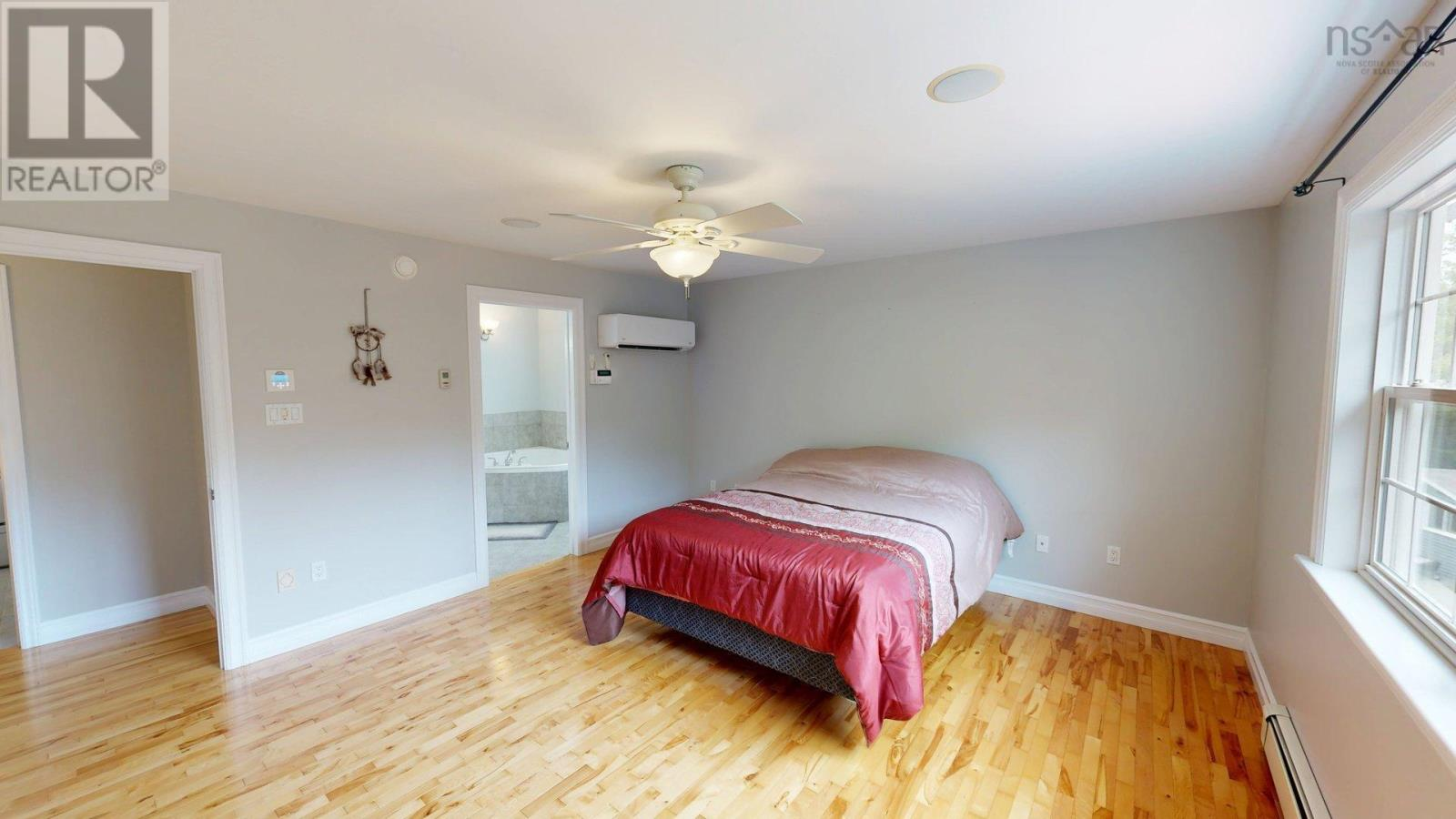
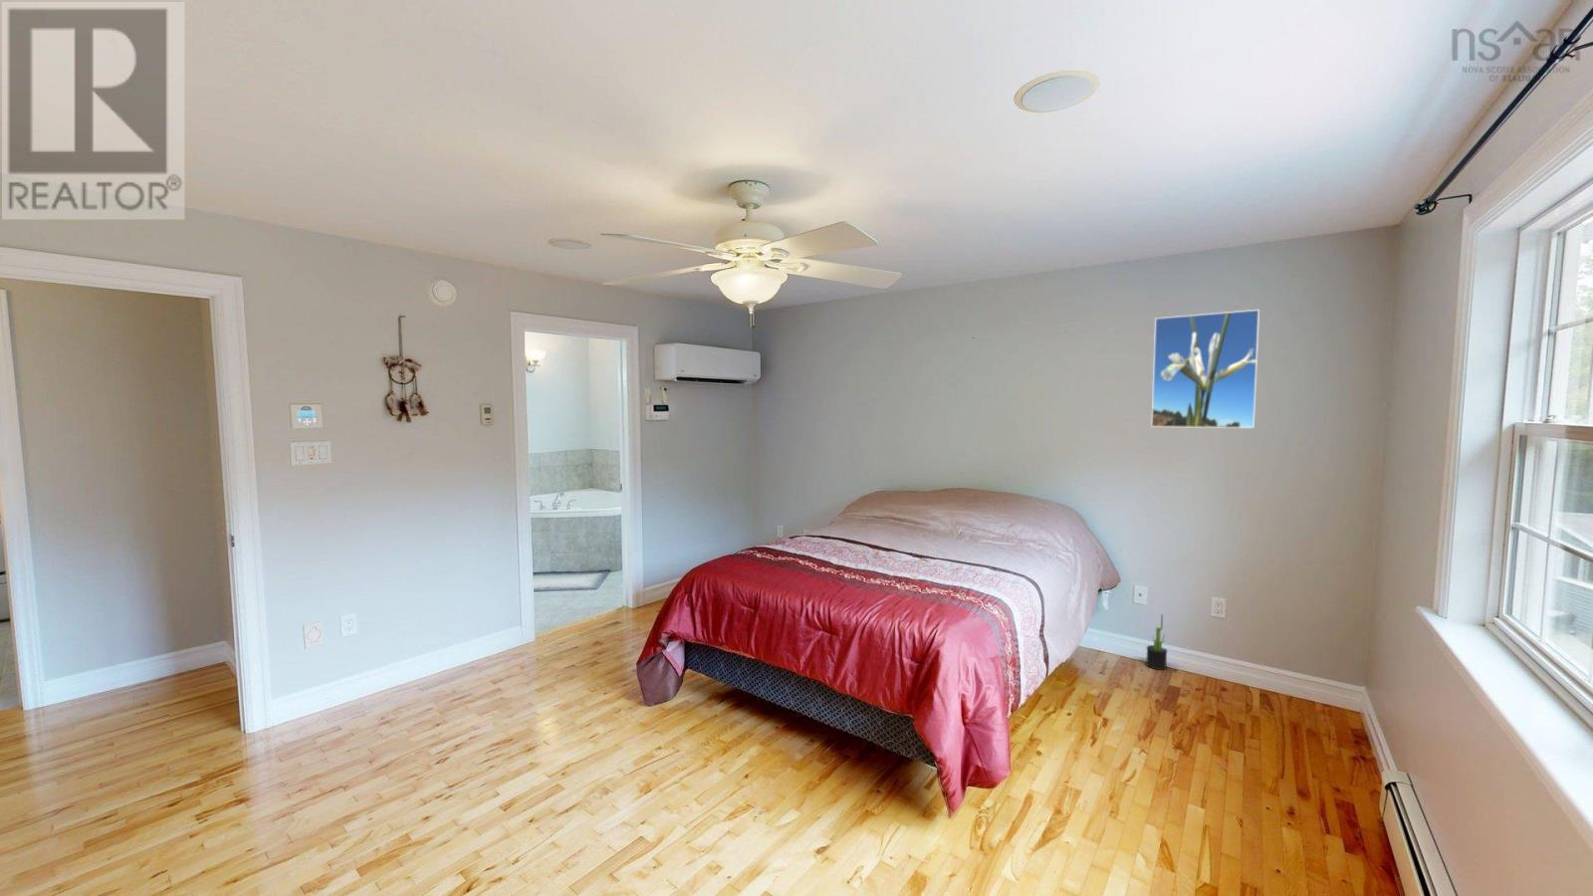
+ decorative plant (1156, 640)
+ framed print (1202, 371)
